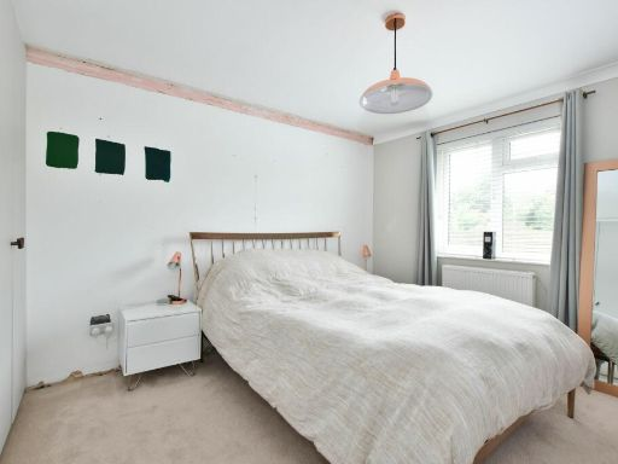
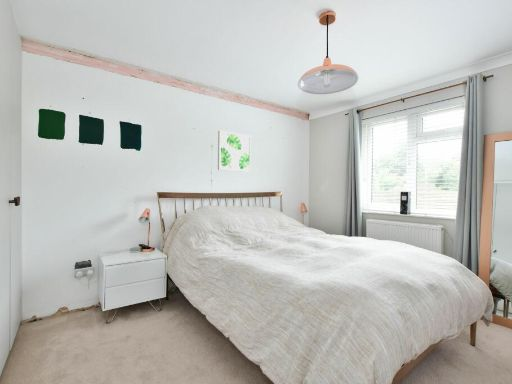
+ wall art (235, 152)
